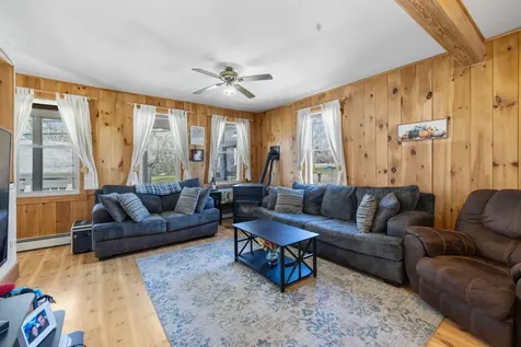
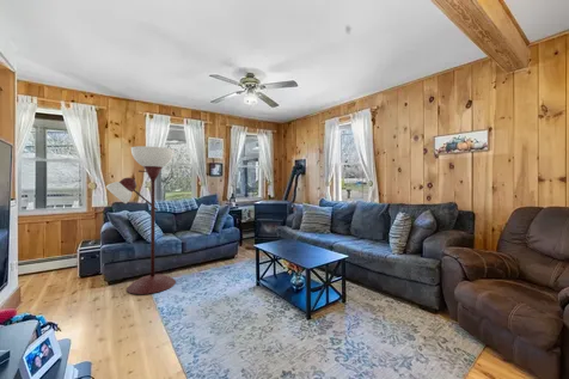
+ floor lamp (151, 218)
